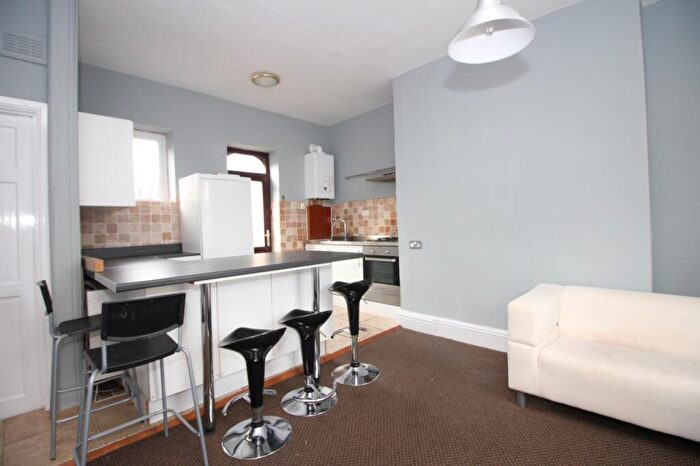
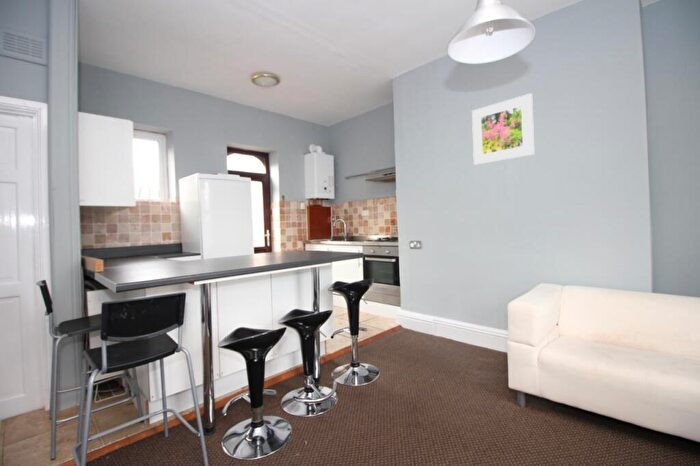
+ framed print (501, 131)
